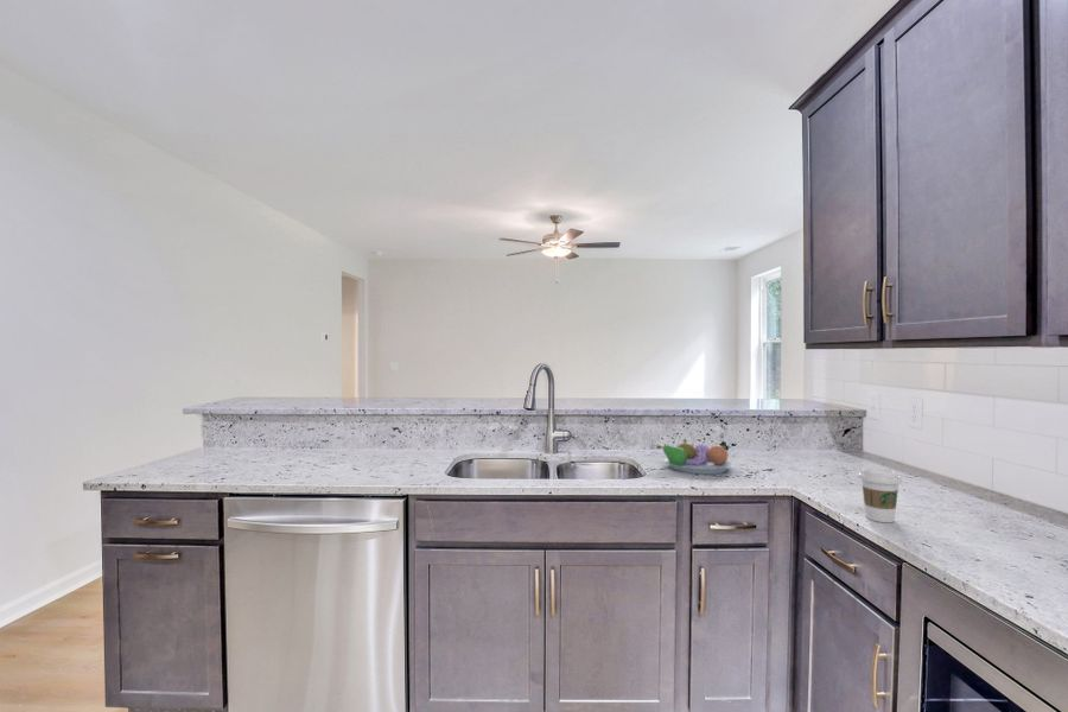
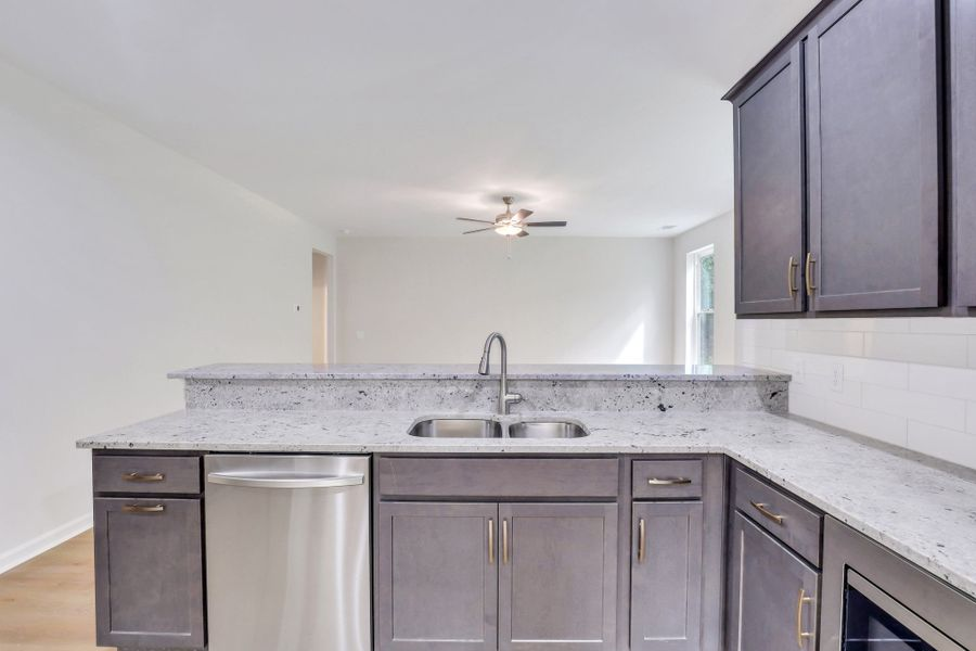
- fruit bowl (694, 454)
- coffee cup (879, 494)
